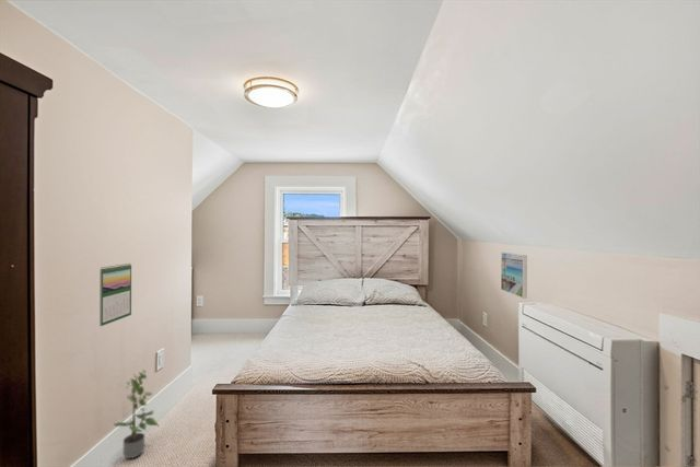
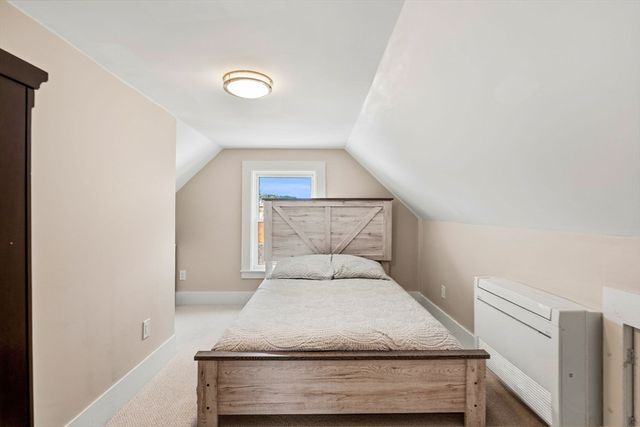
- potted plant (141, 409)
- calendar (116, 292)
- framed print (513, 273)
